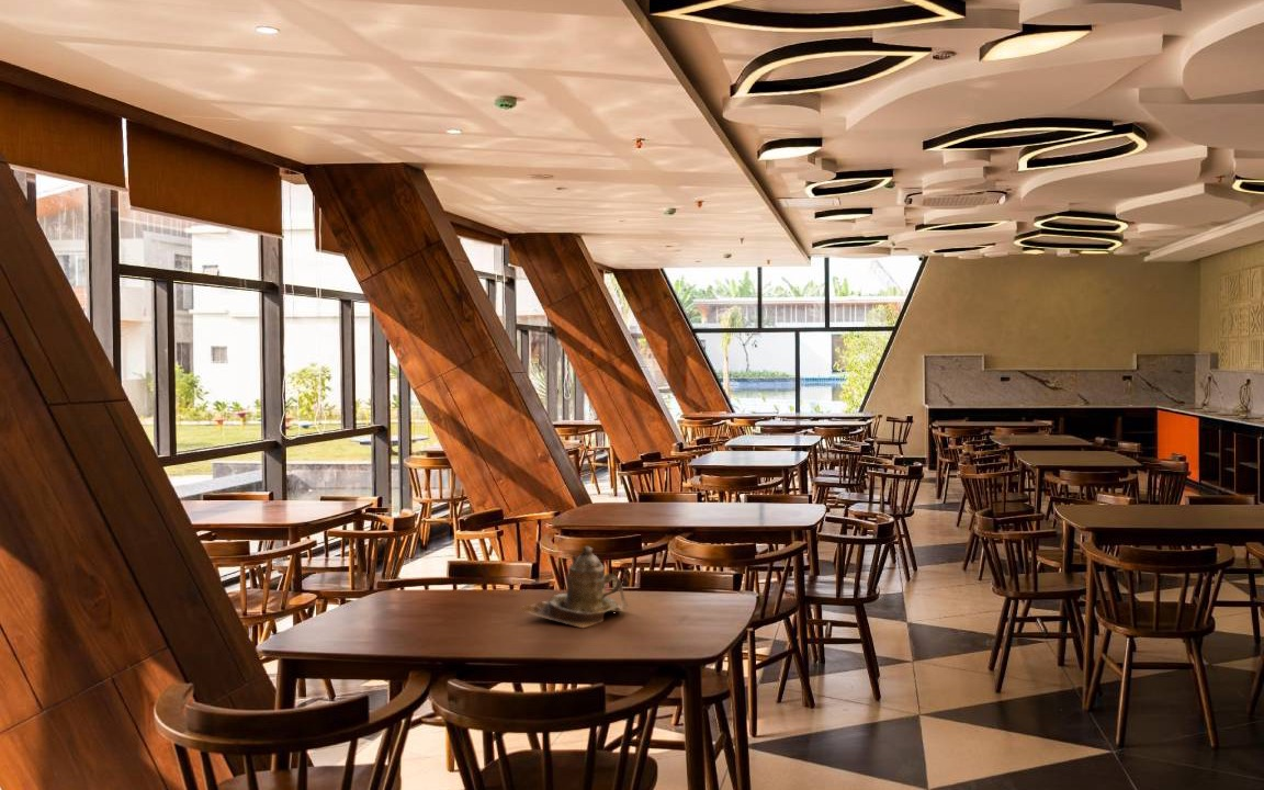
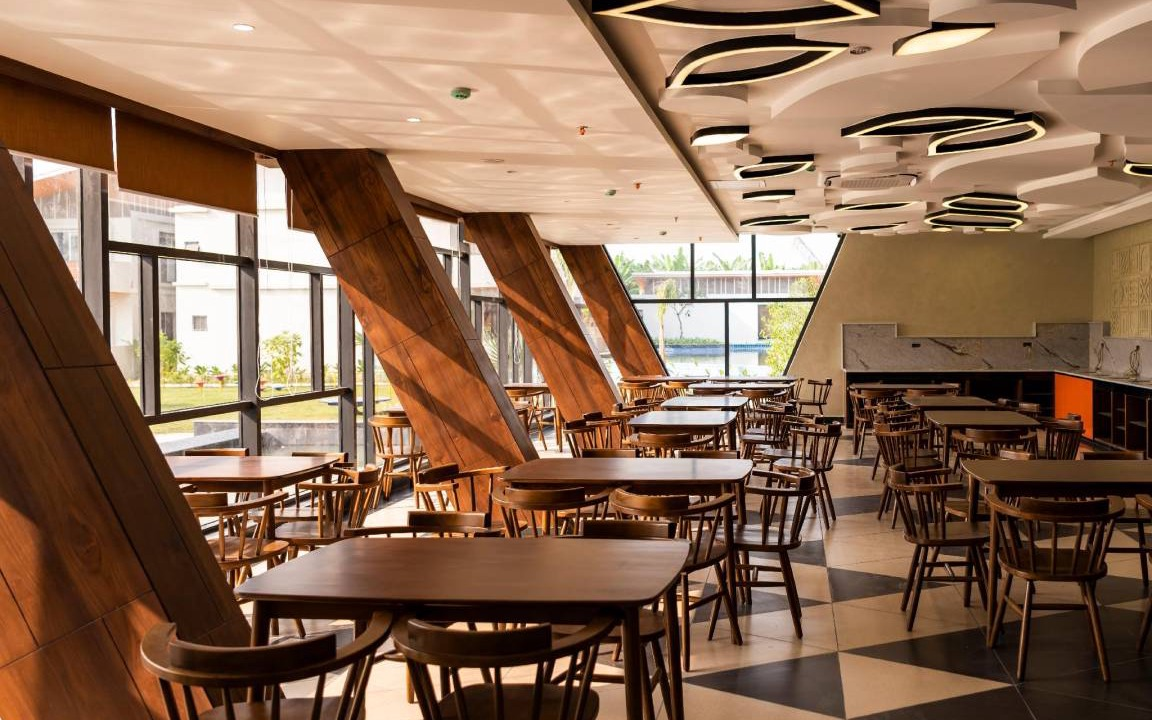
- teapot (576, 580)
